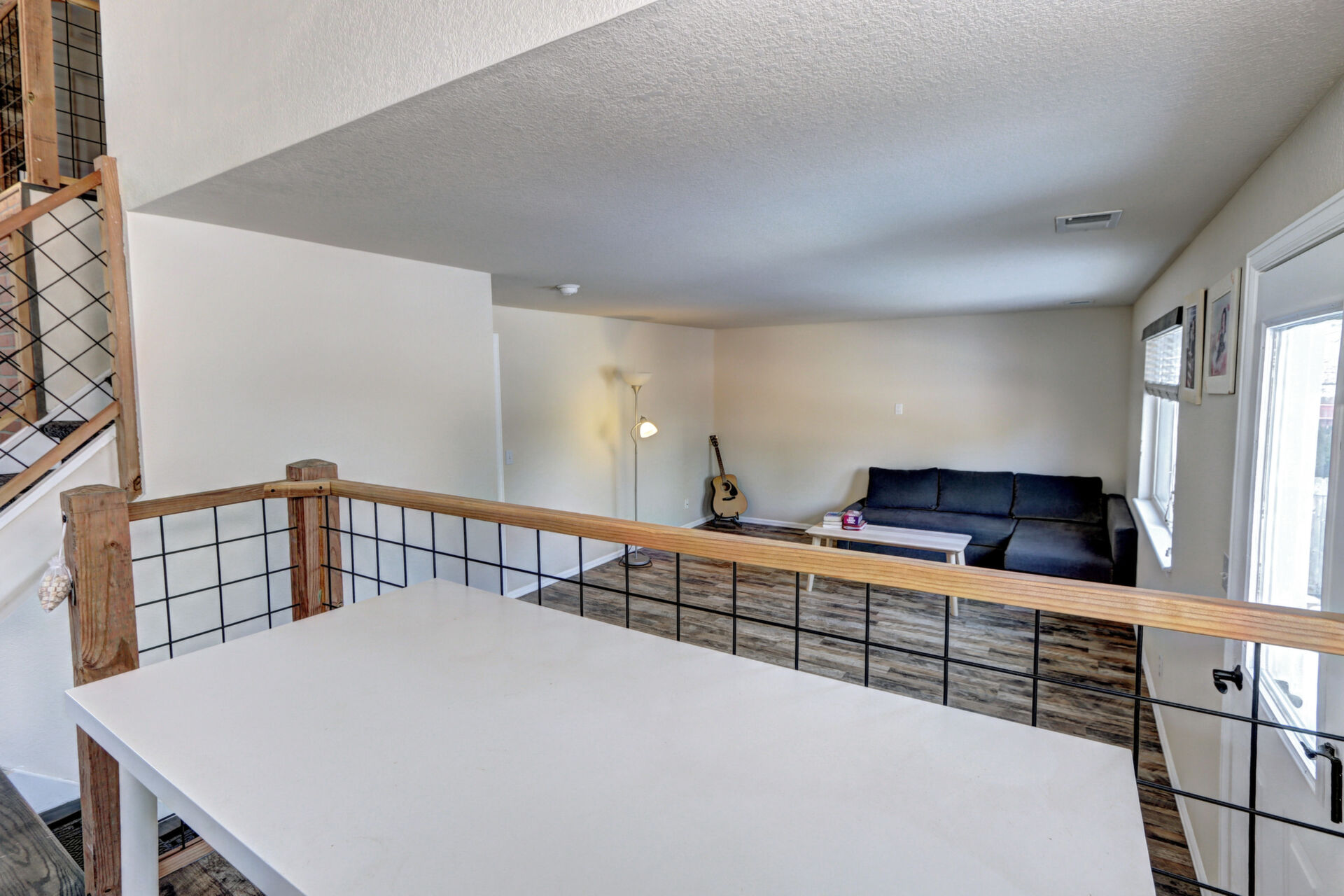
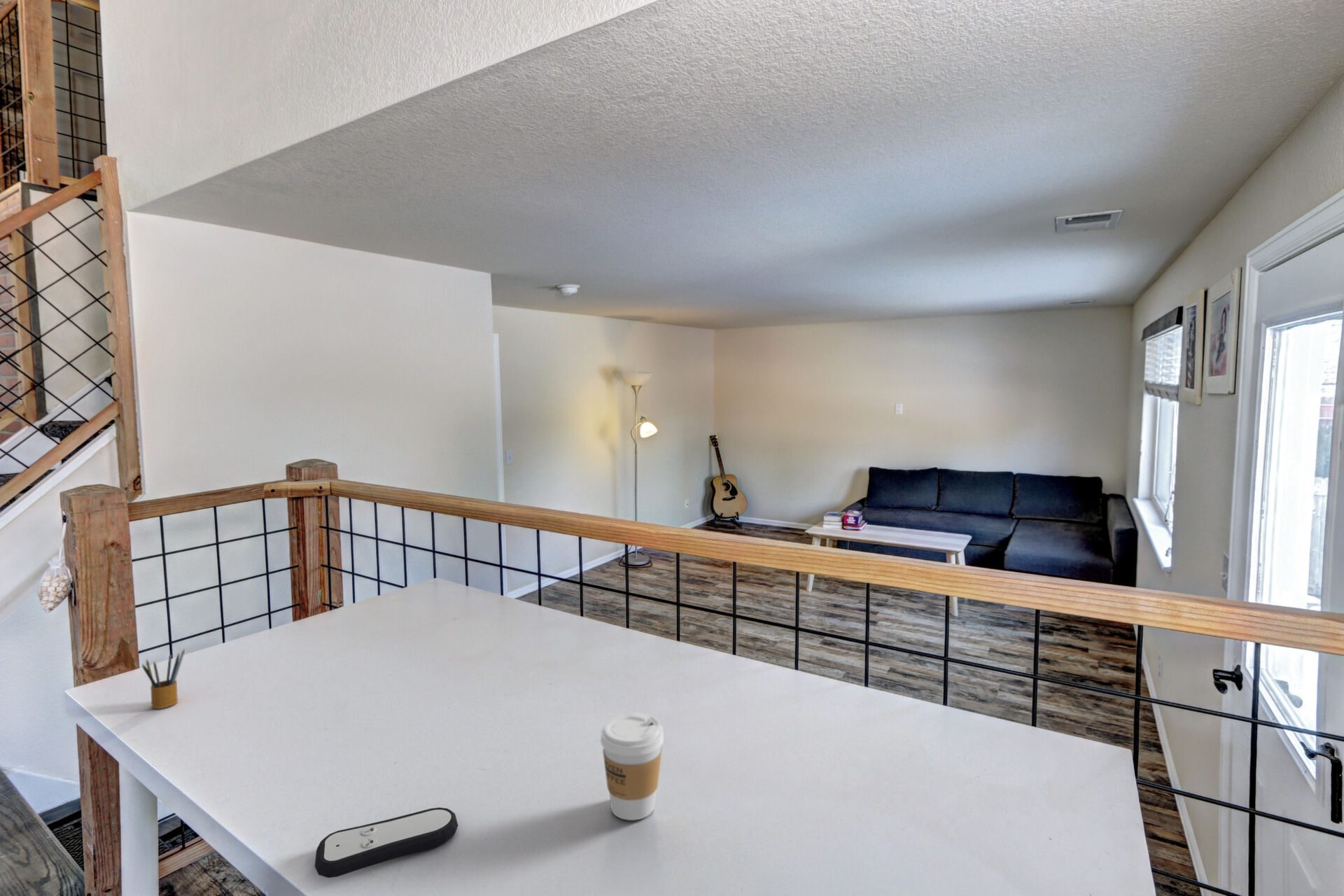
+ pencil box (164, 680)
+ remote control (389, 838)
+ coffee cup (632, 765)
